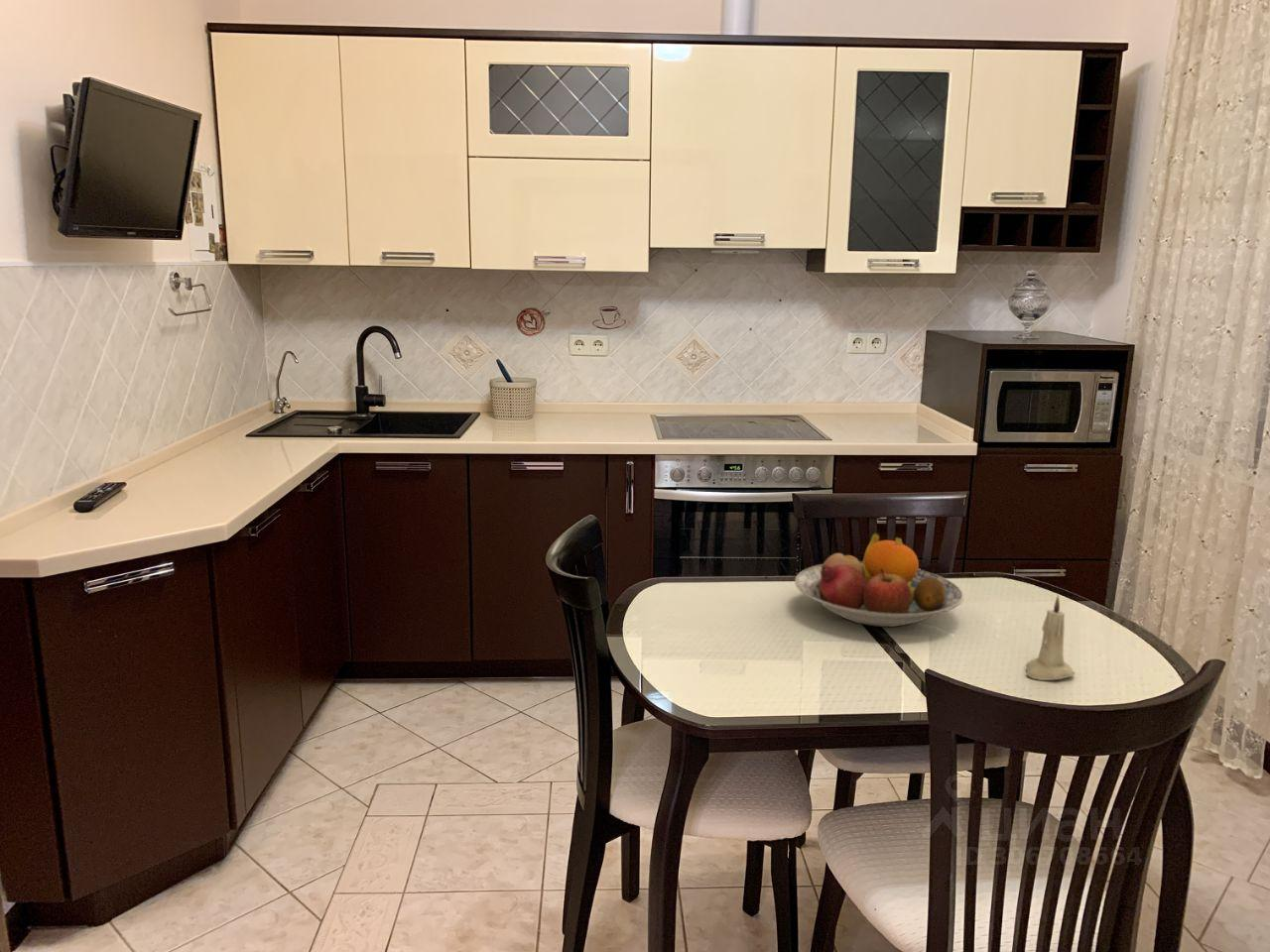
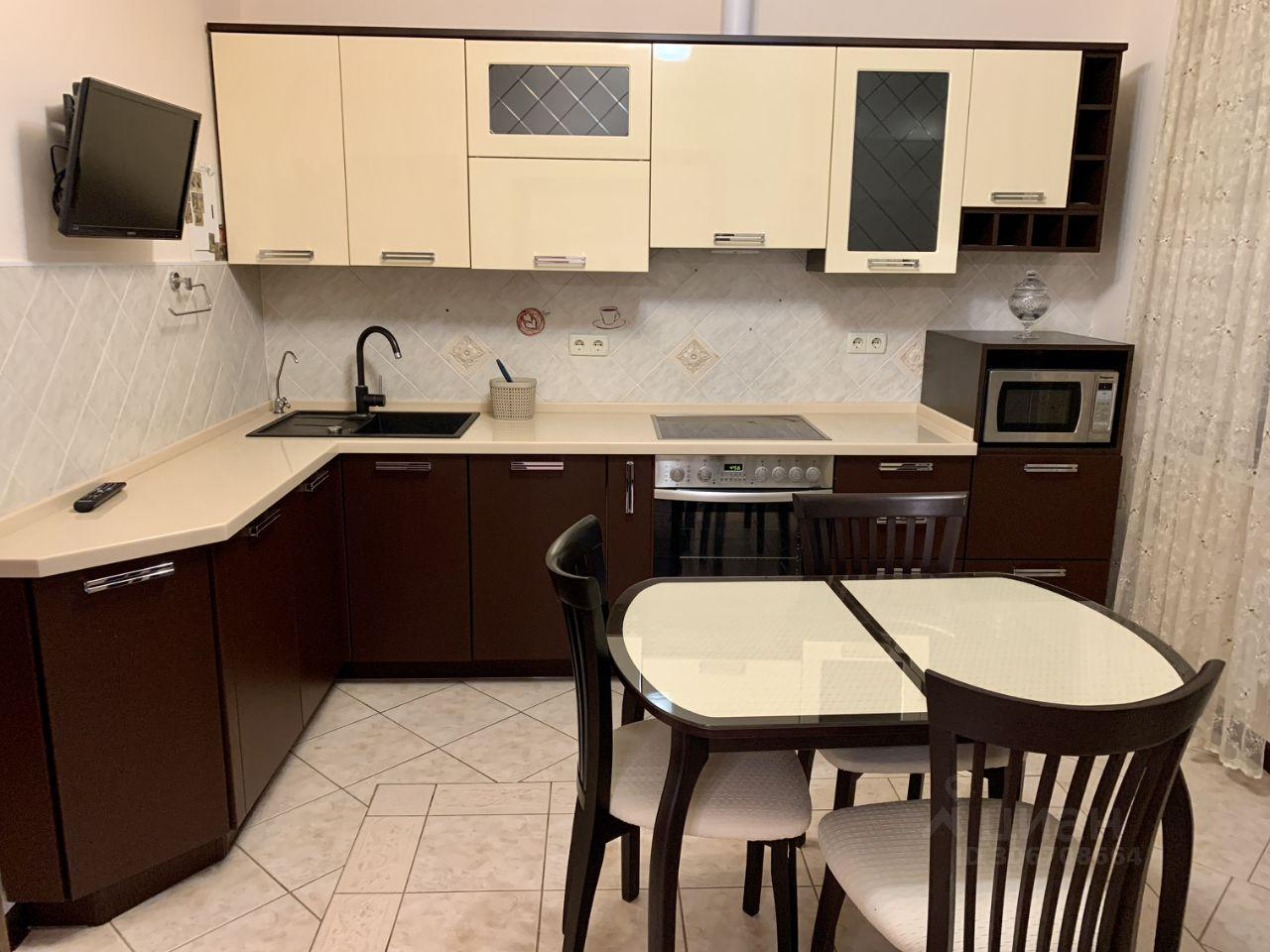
- fruit bowl (877, 579)
- candle (1052, 635)
